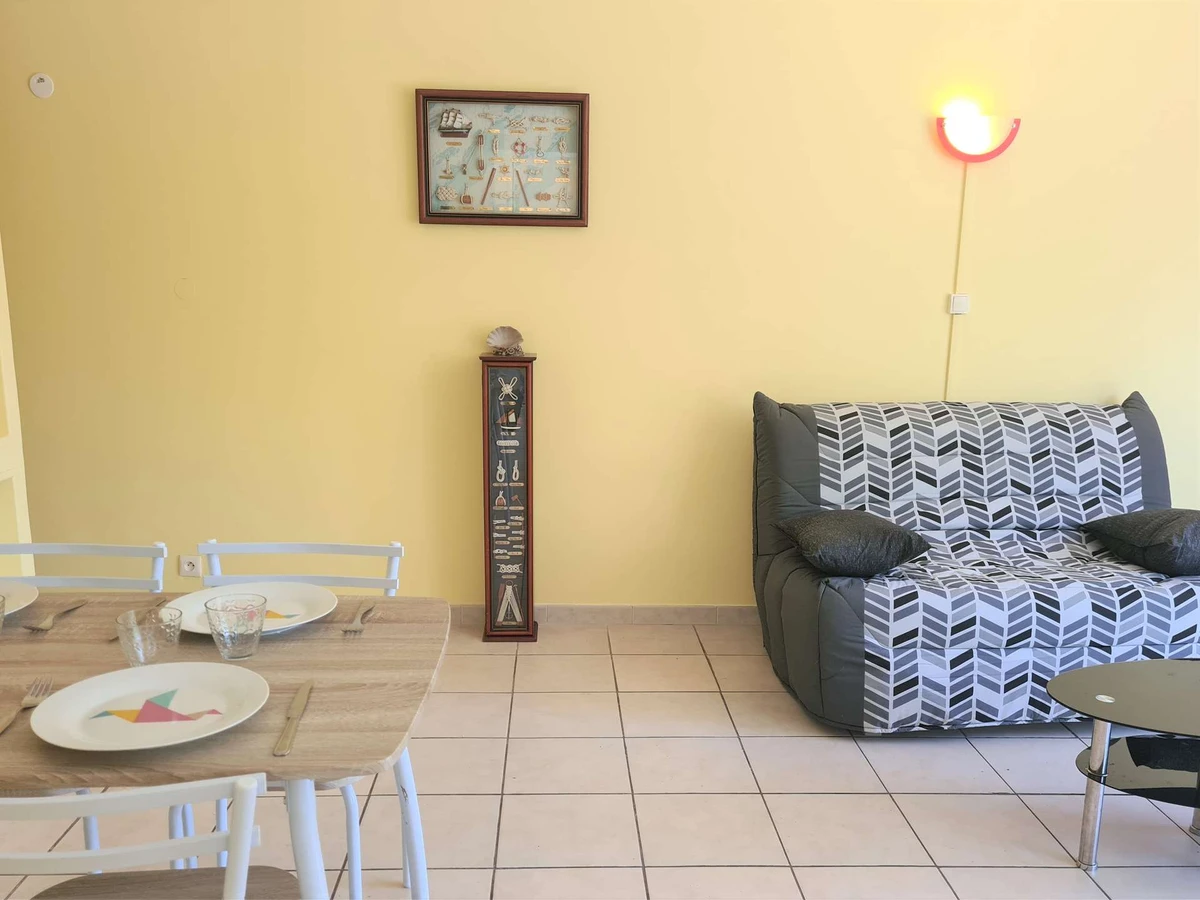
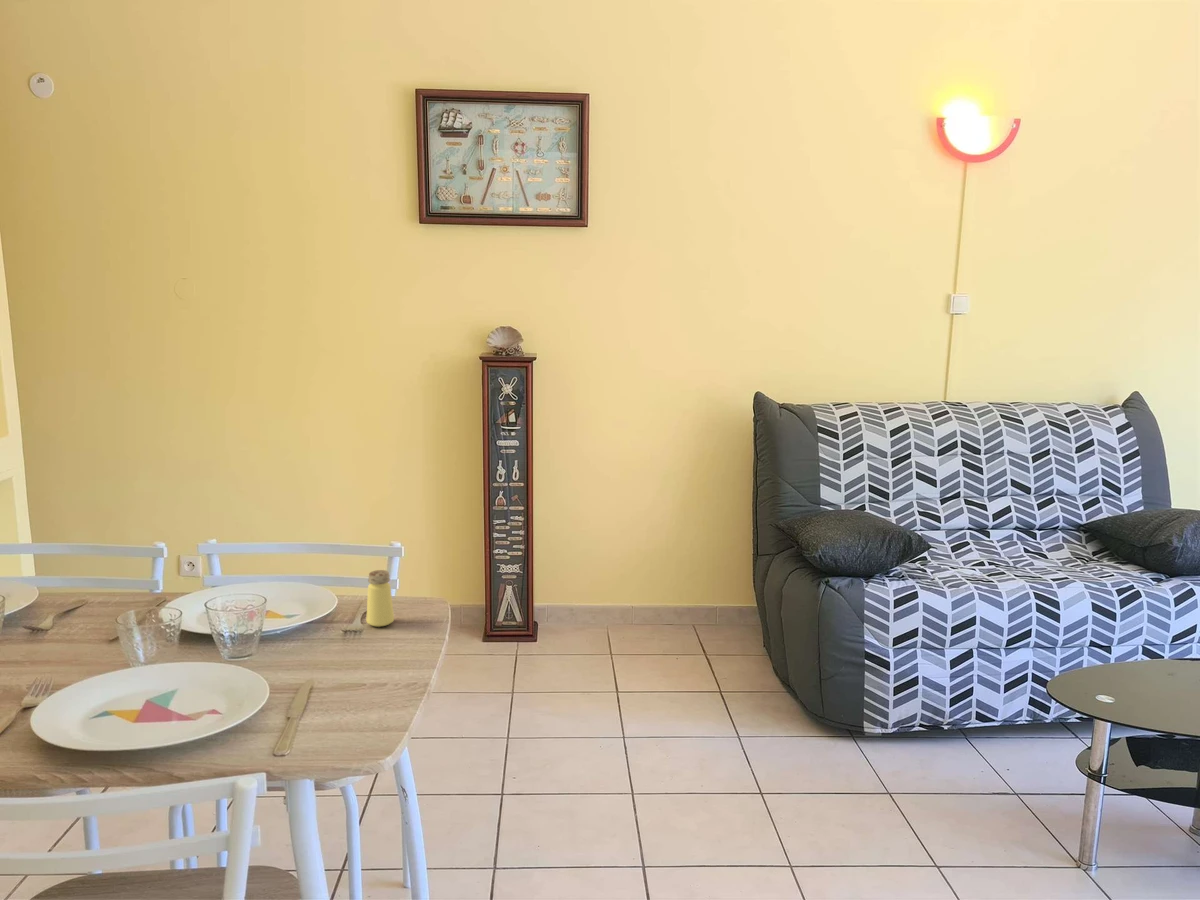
+ saltshaker (379, 597)
